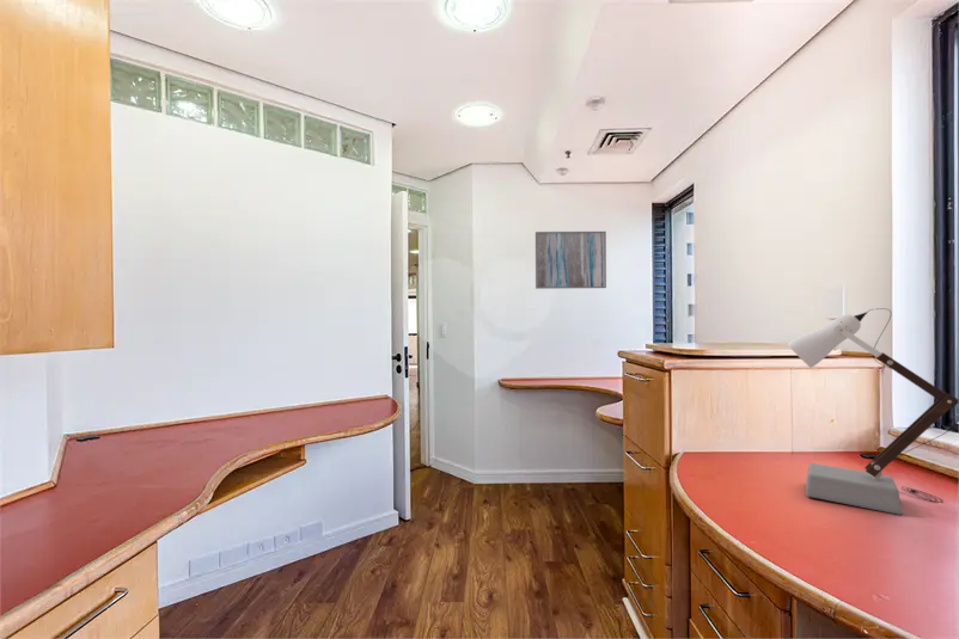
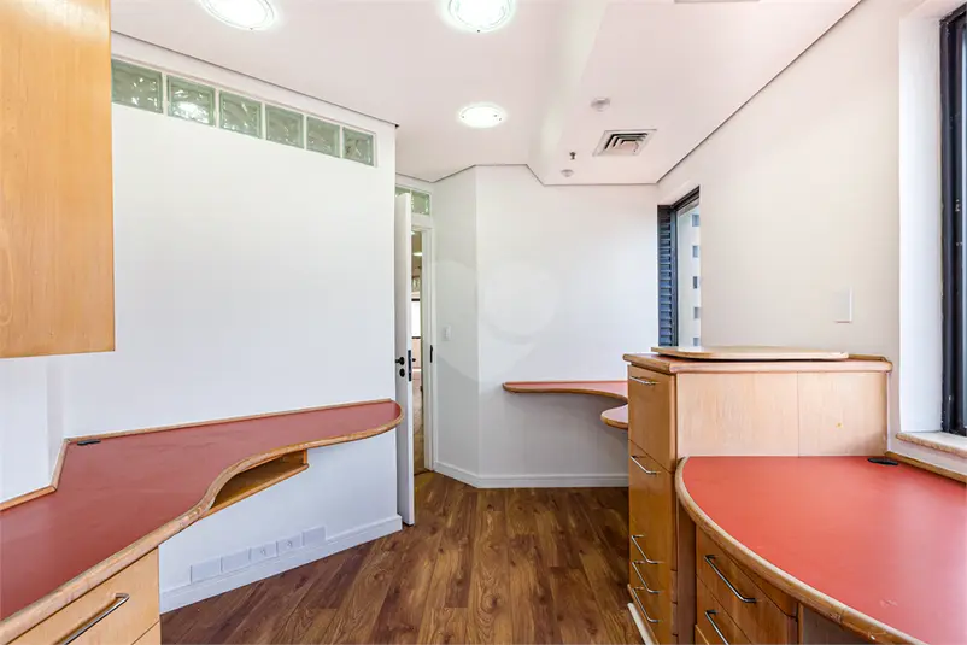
- wall art (570, 259)
- desk lamp (887, 367)
